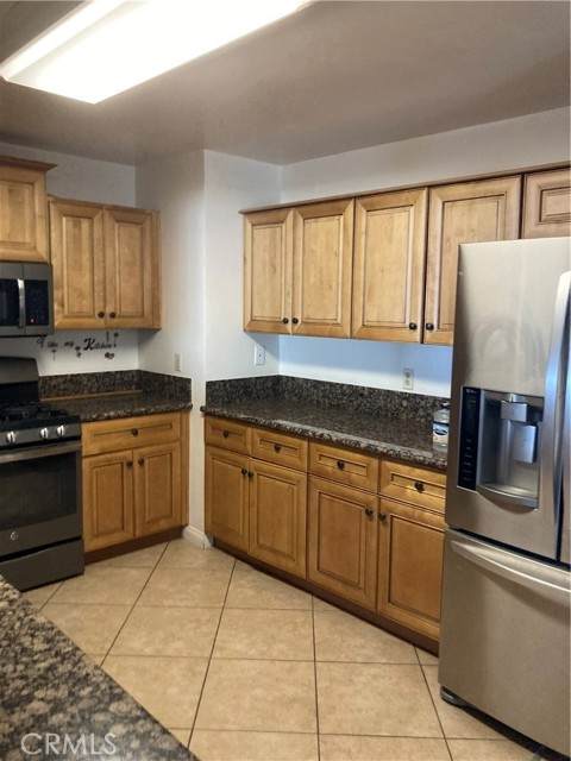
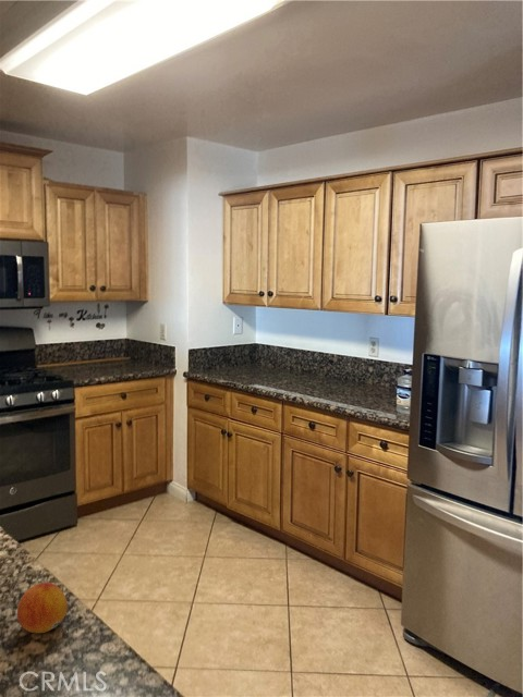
+ fruit (41, 606)
